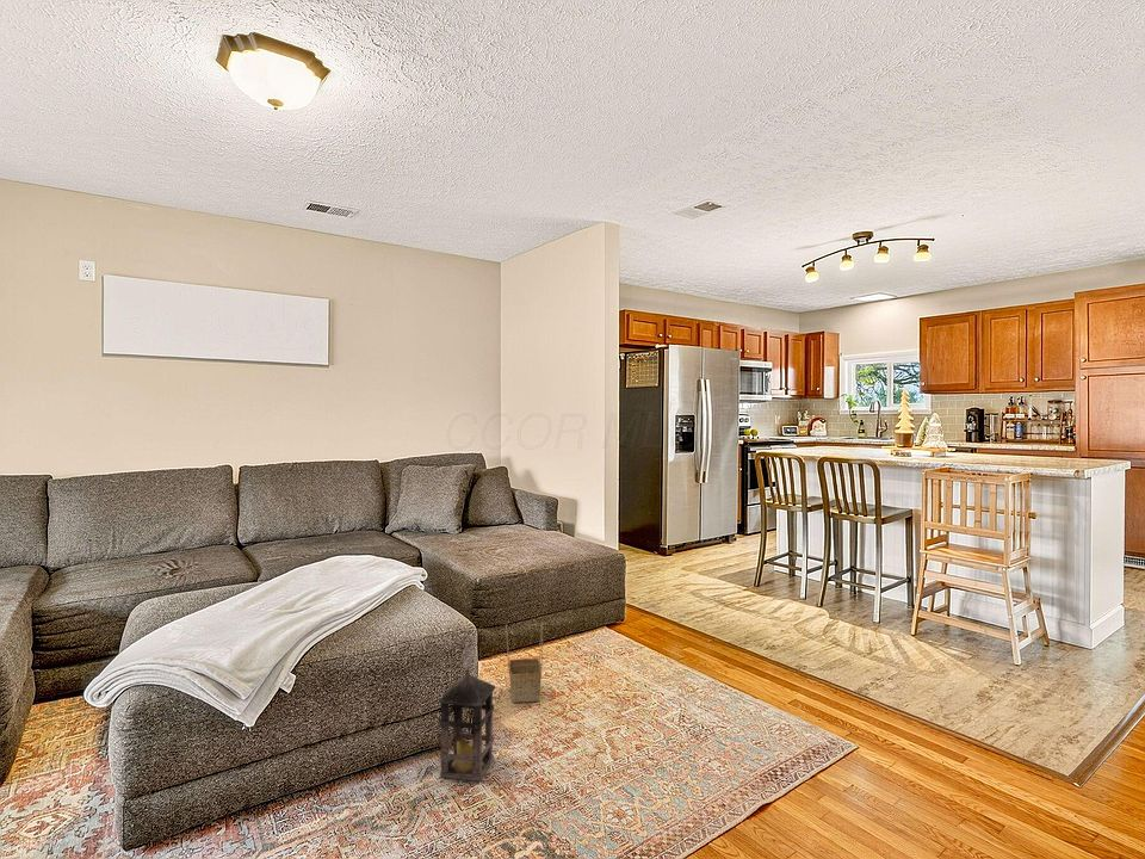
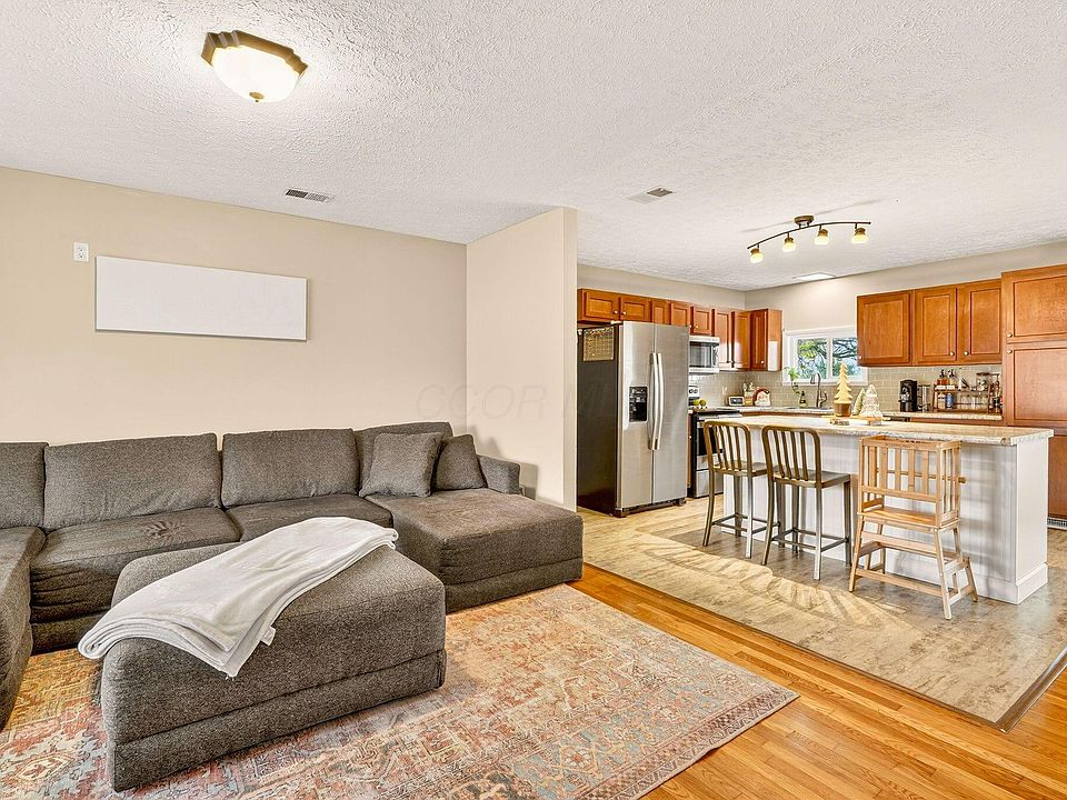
- lantern (468, 700)
- basket (524, 659)
